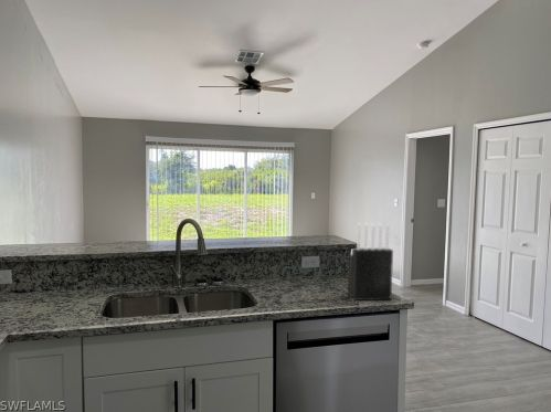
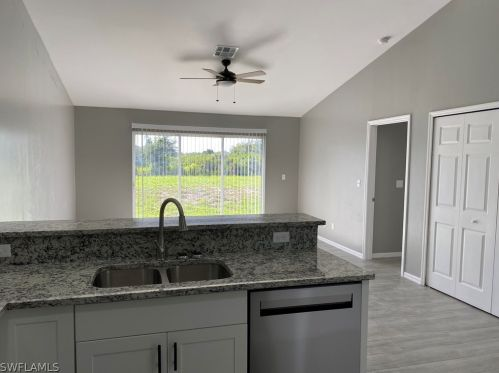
- knife block (369, 260)
